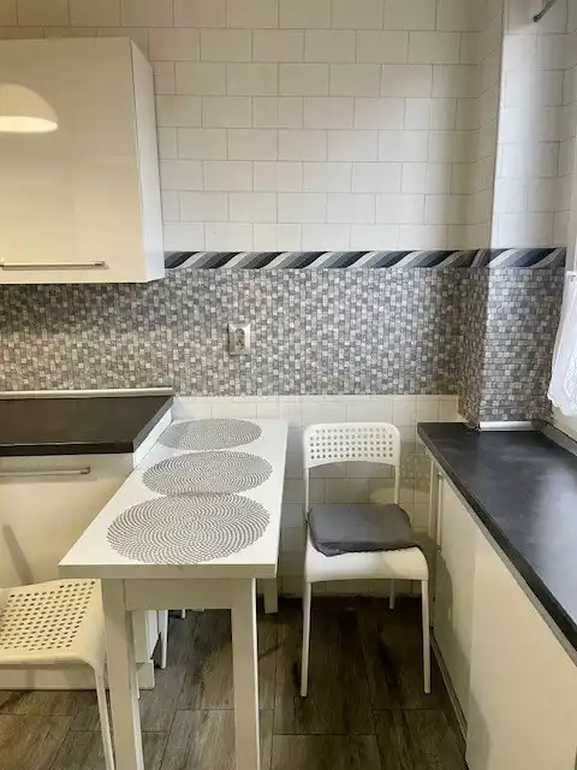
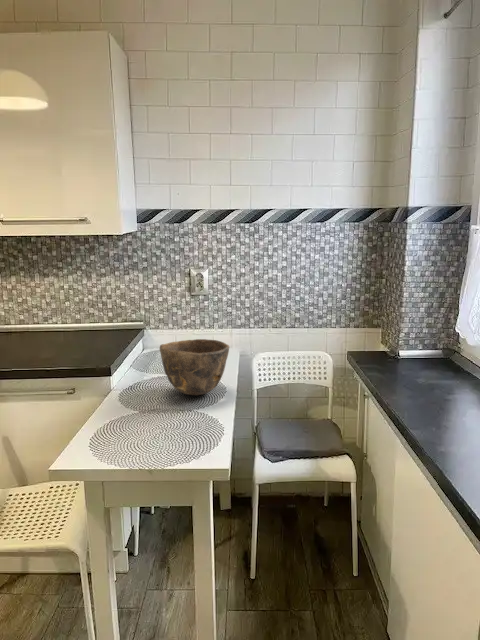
+ bowl (194, 368)
